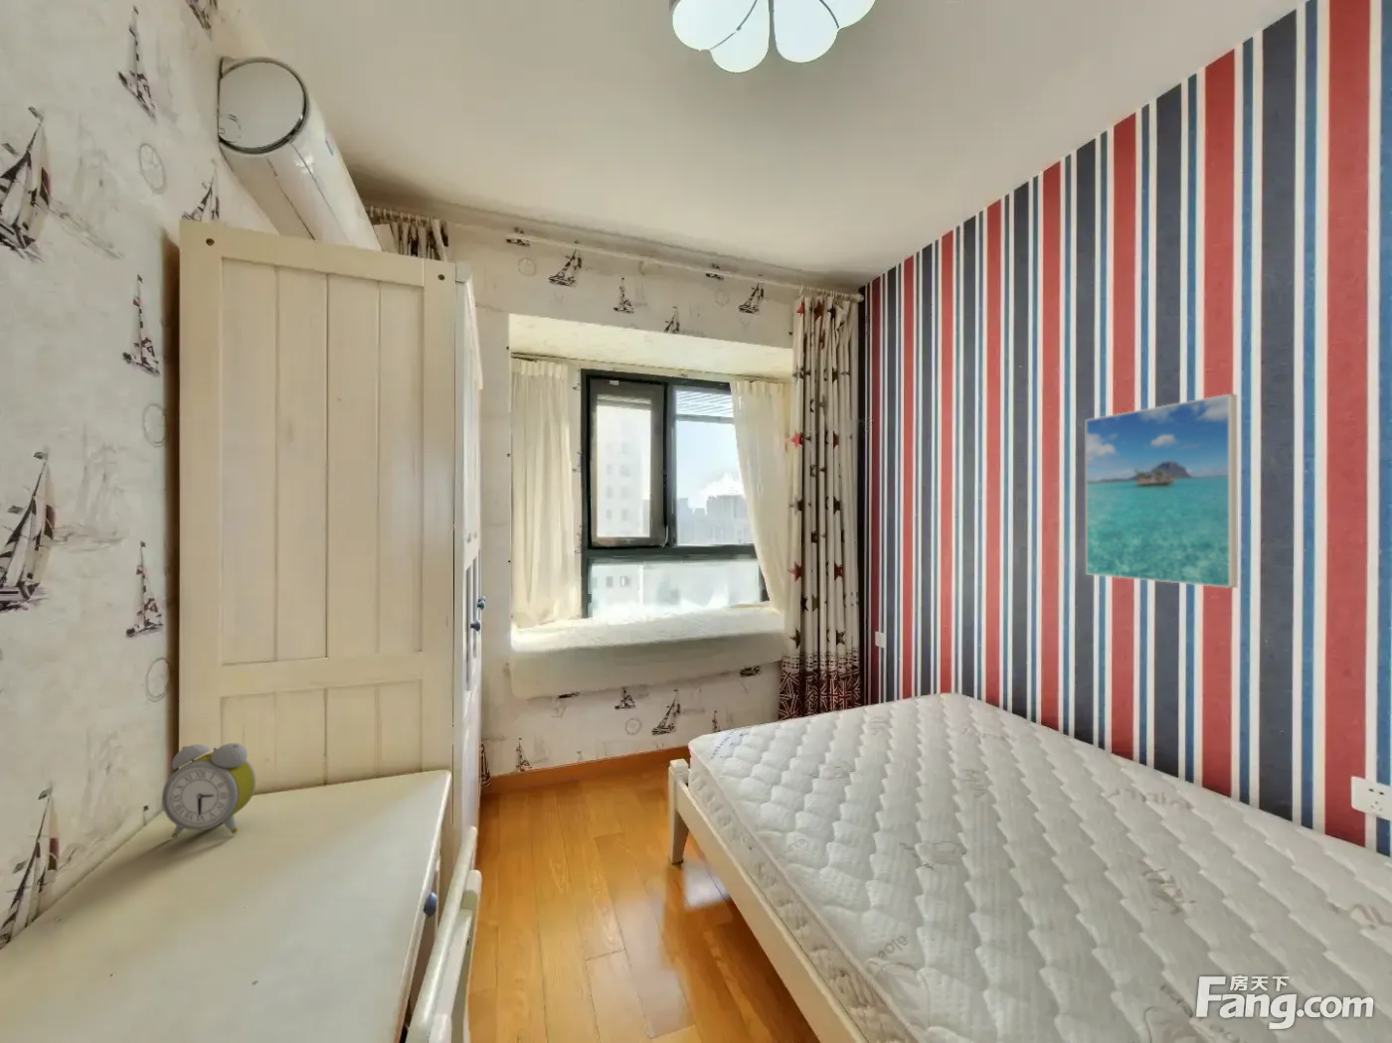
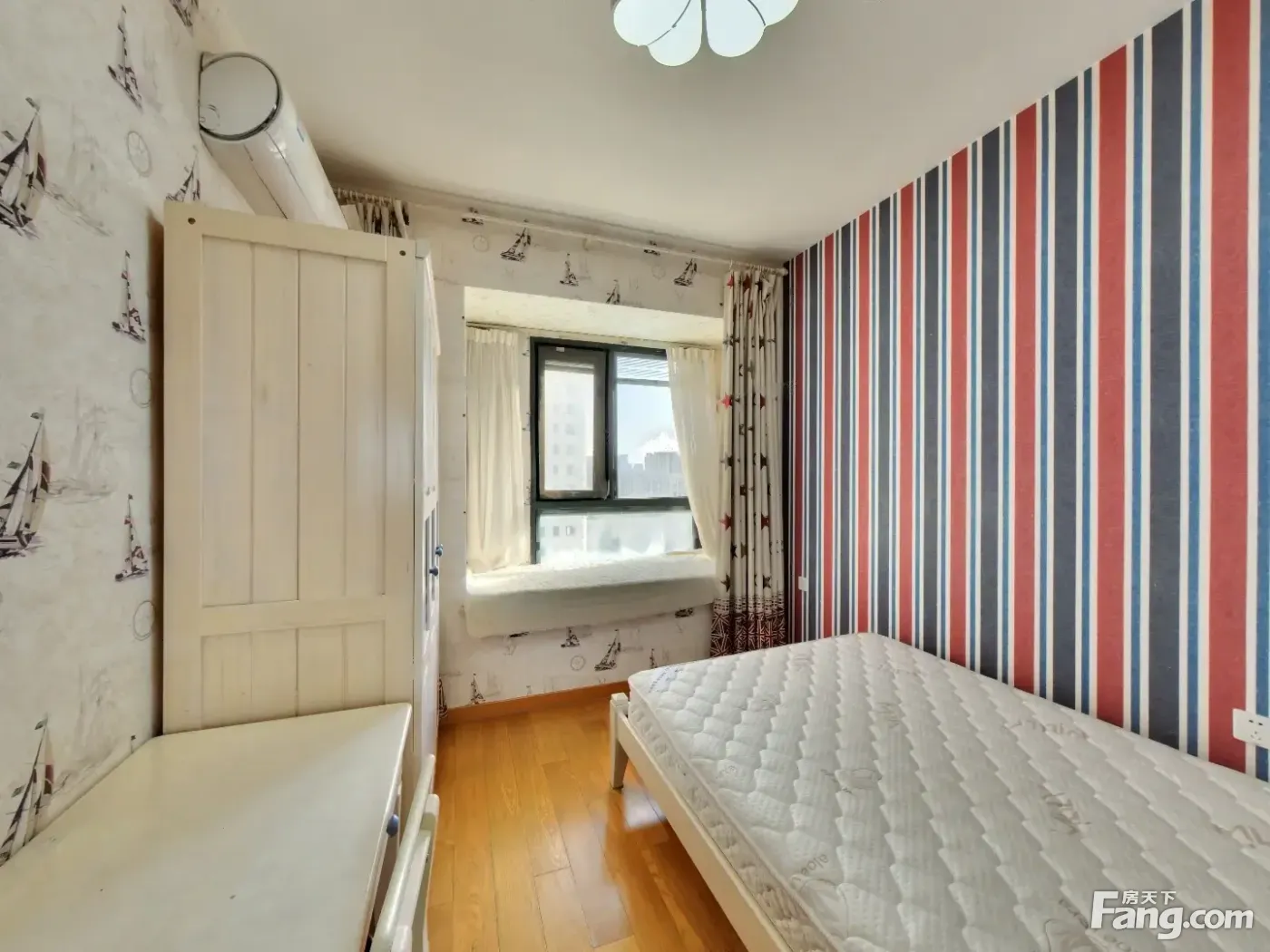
- alarm clock (214, 786)
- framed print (1152, 494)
